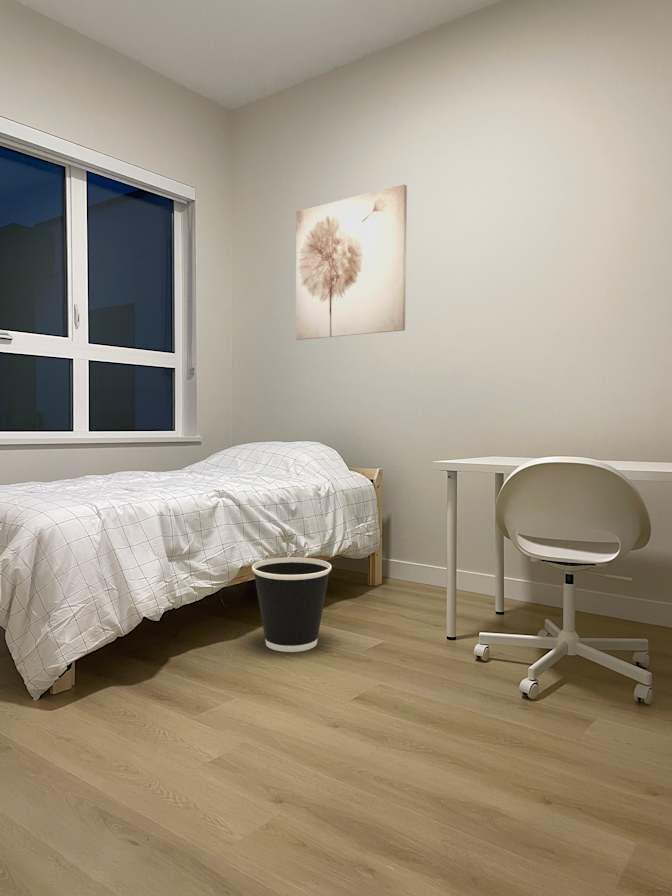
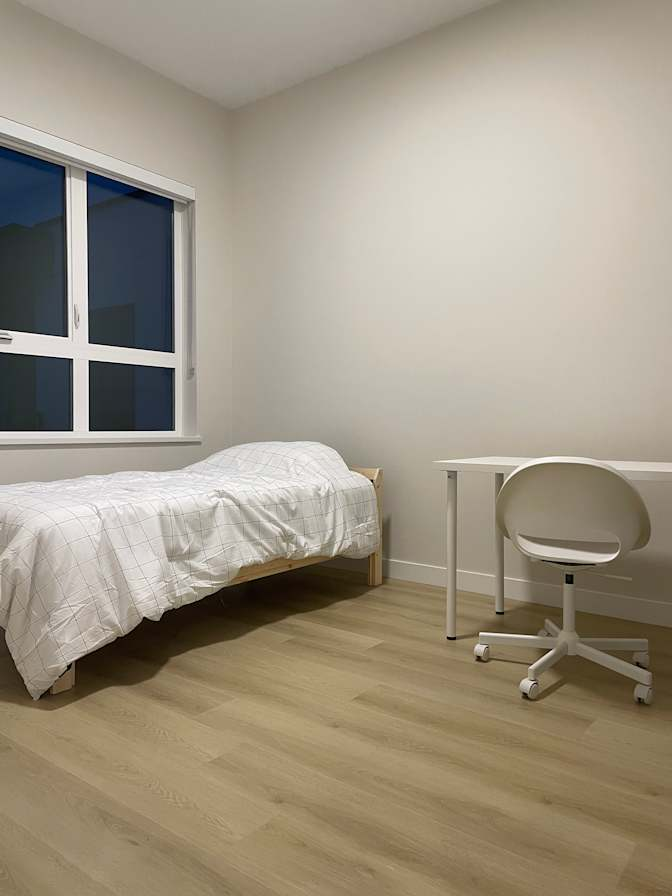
- wastebasket (291, 604)
- wall art (347, 267)
